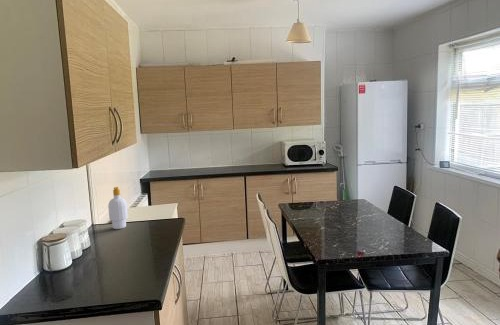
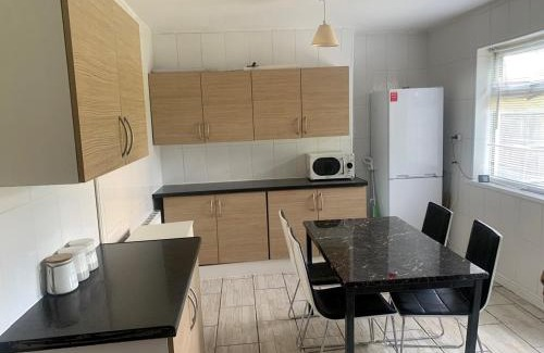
- soap bottle (117, 207)
